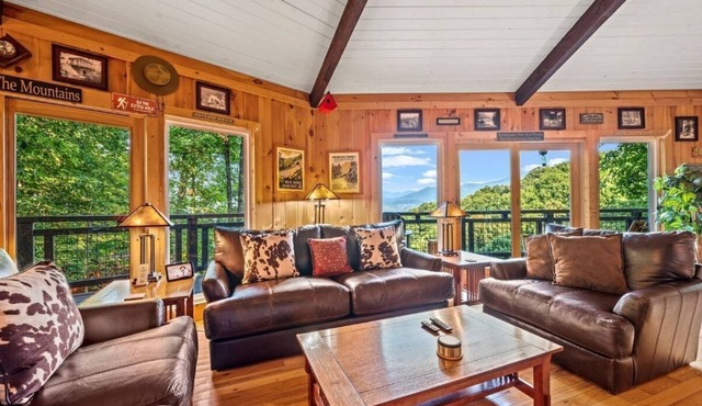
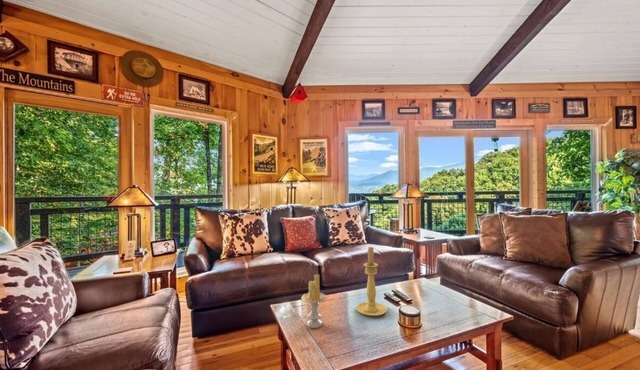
+ candle holder (371, 278)
+ candle (314, 299)
